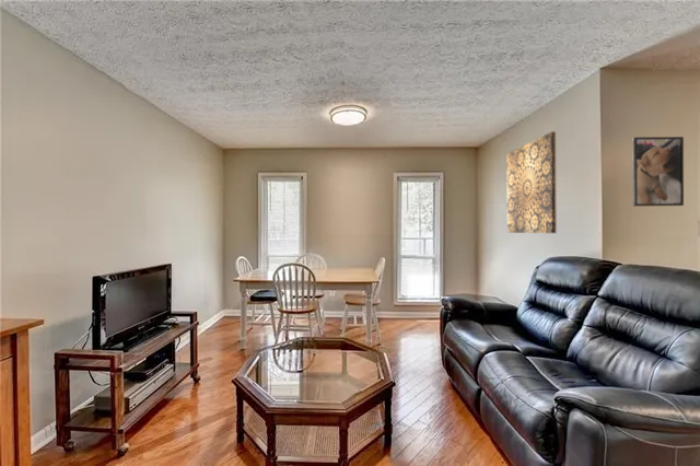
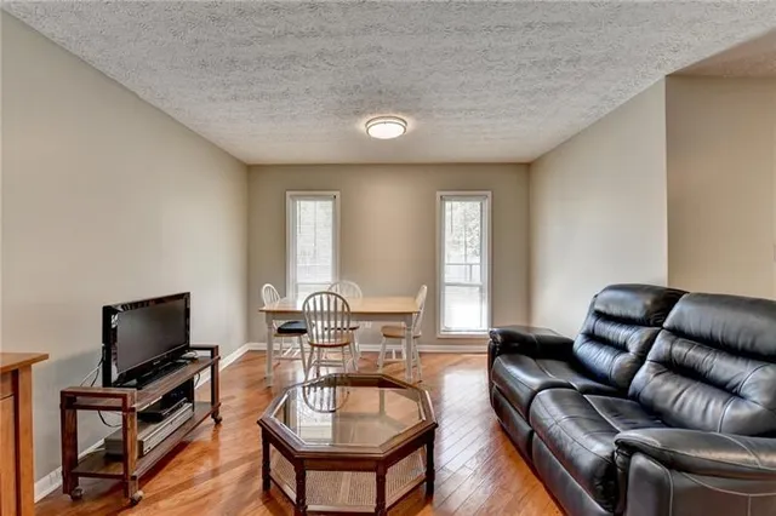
- wall art (528, 188)
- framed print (657, 171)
